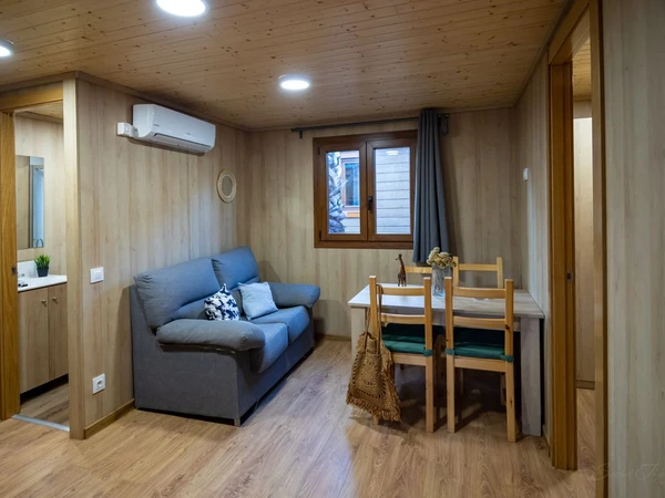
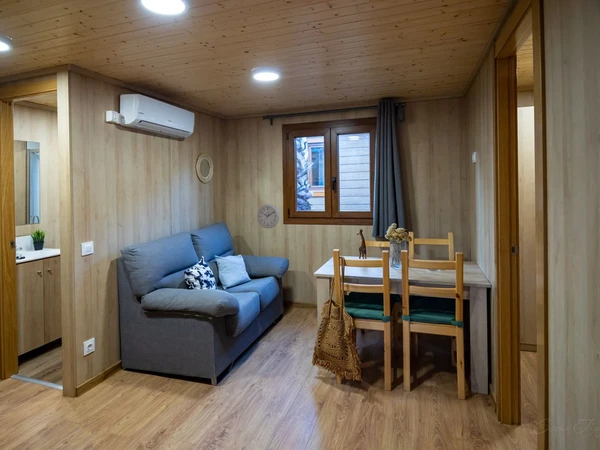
+ wall clock (267, 216)
